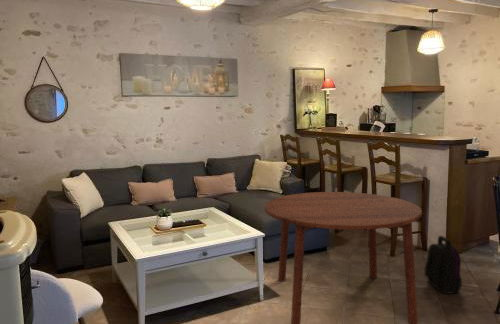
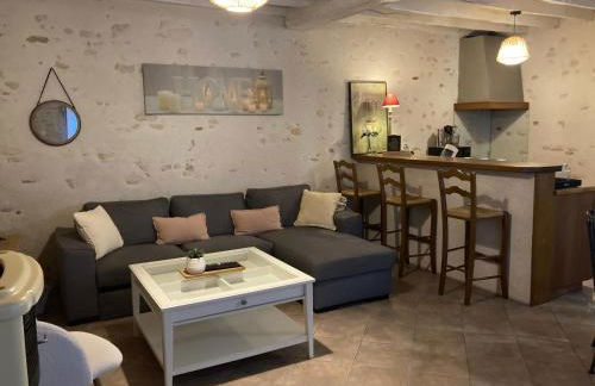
- dining table (346, 229)
- backpack (442, 262)
